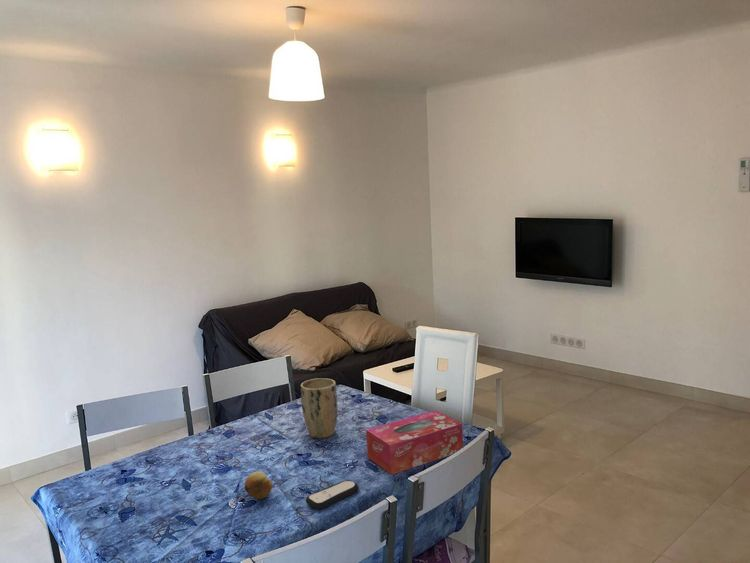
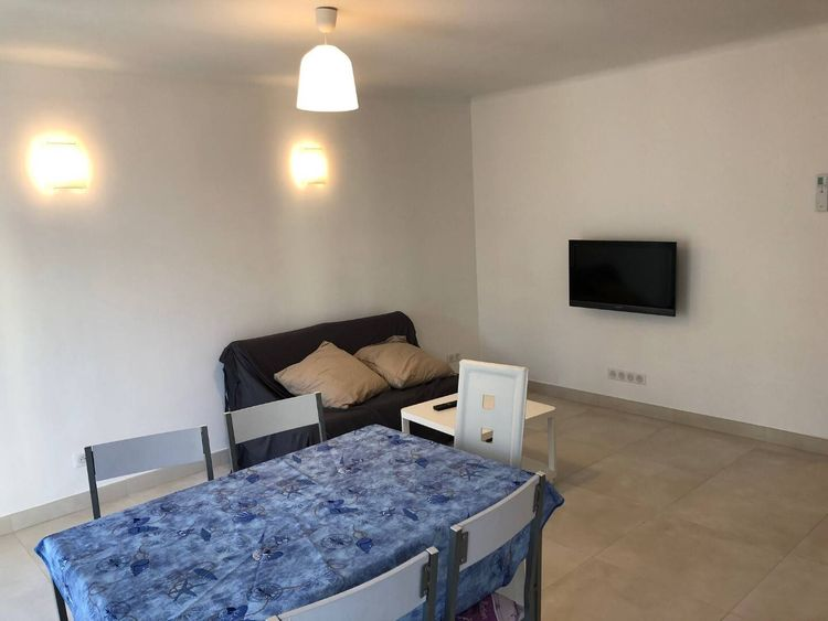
- fruit (258, 485)
- remote control (333, 493)
- plant pot (319, 408)
- tissue box (414, 440)
